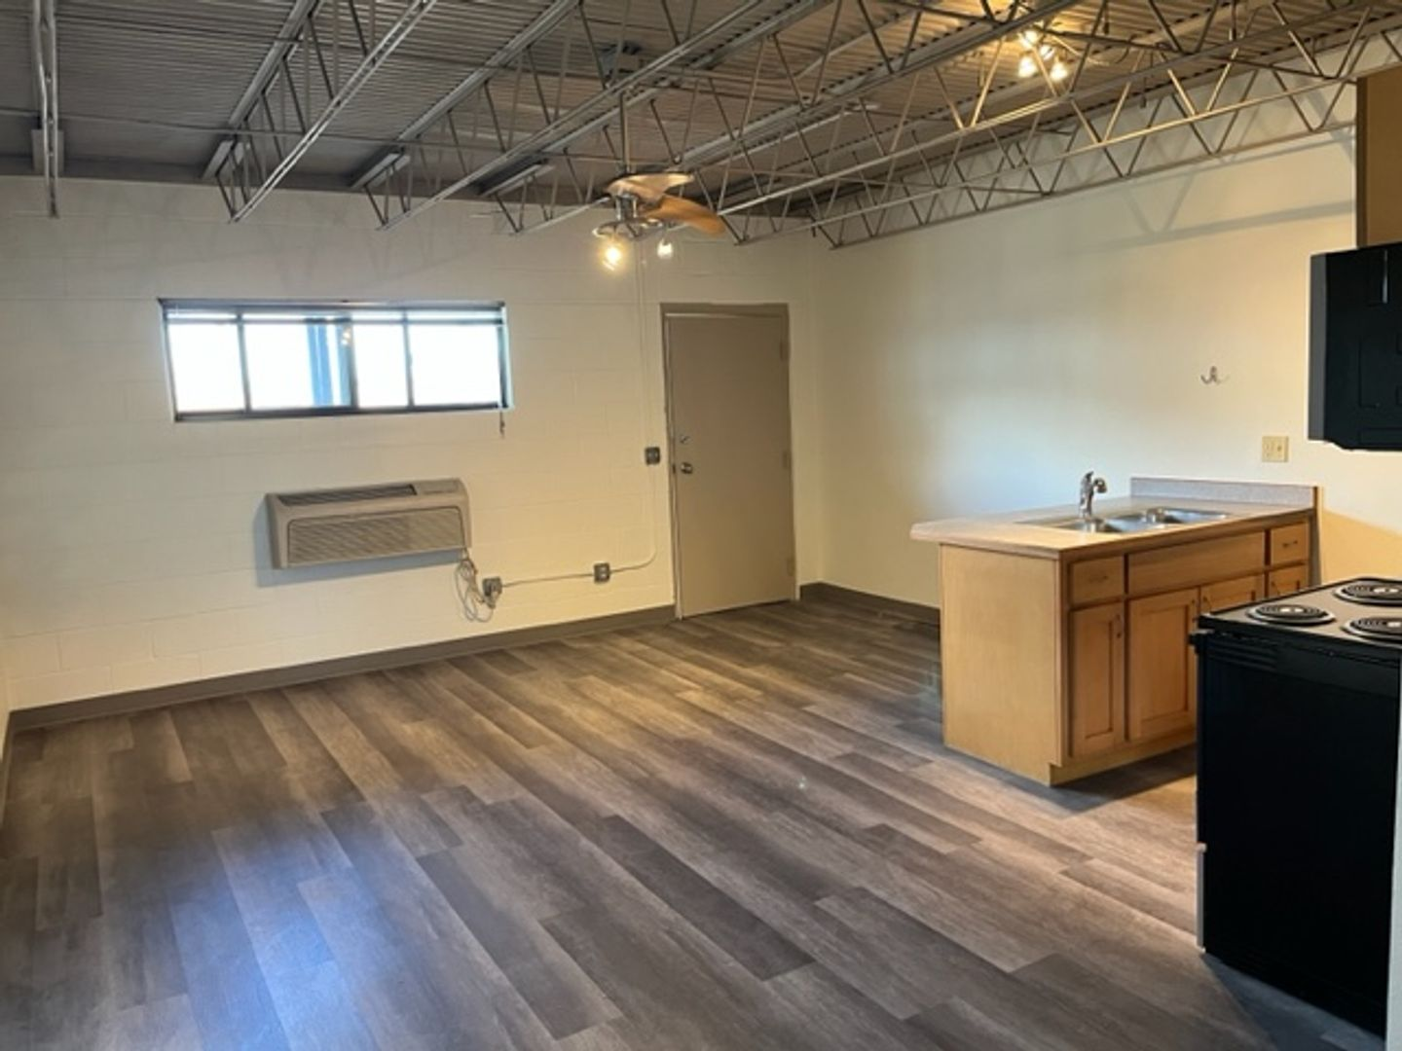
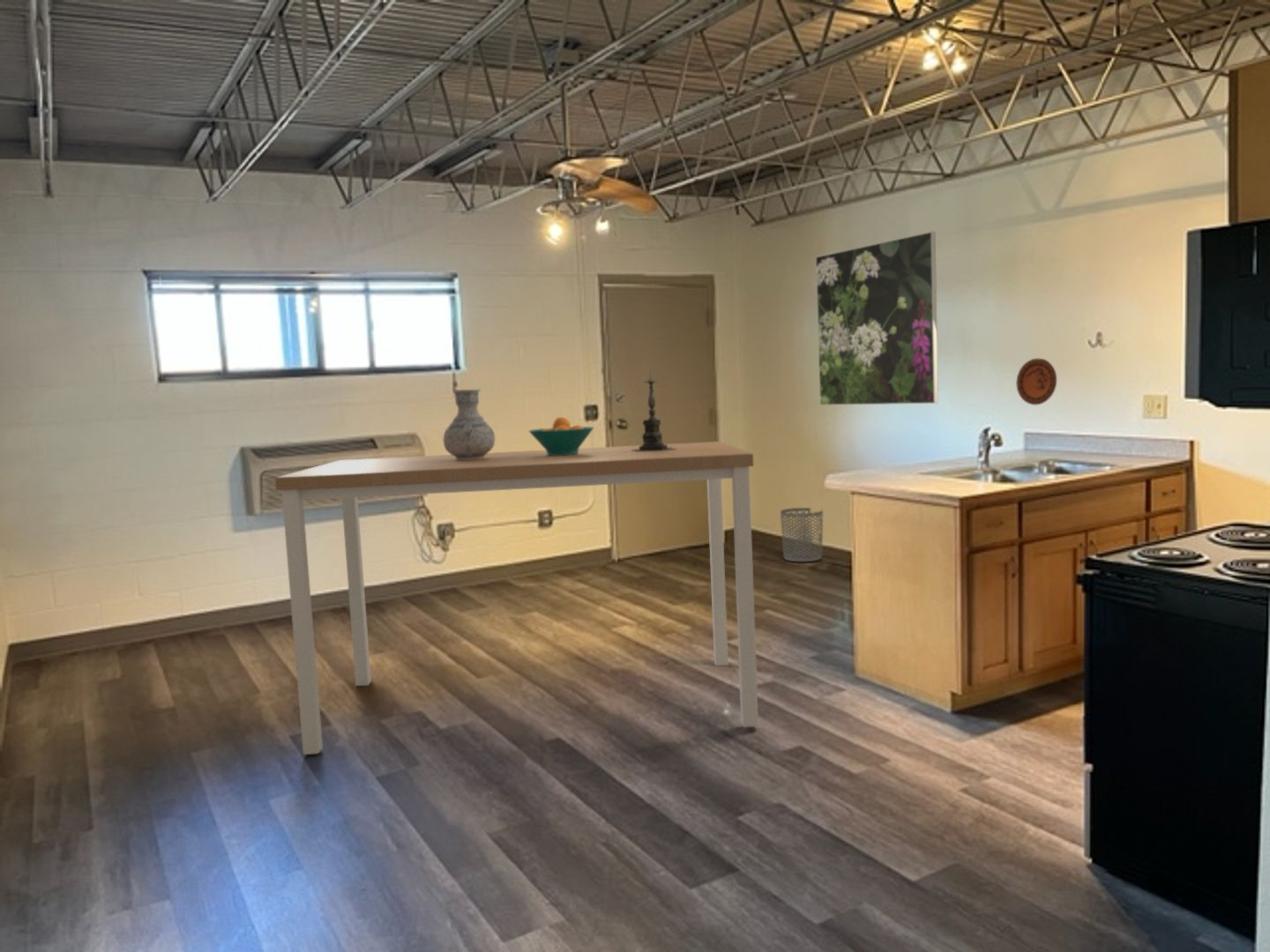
+ fruit bowl (561, 435)
+ waste bin (803, 534)
+ candle holder (652, 409)
+ decorative plate (1036, 381)
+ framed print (872, 325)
+ dining table (527, 488)
+ vase (467, 423)
